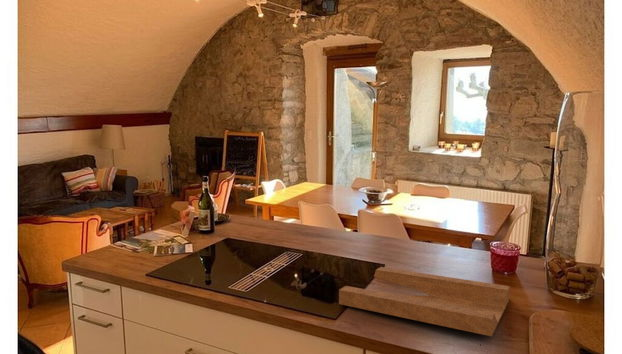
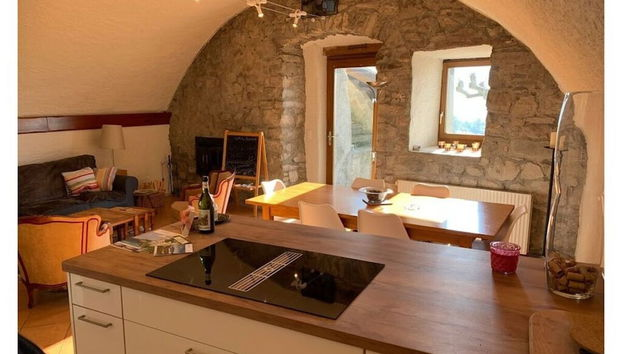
- cutting board (425, 296)
